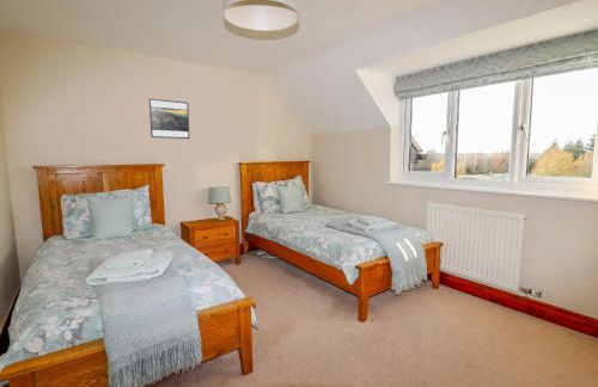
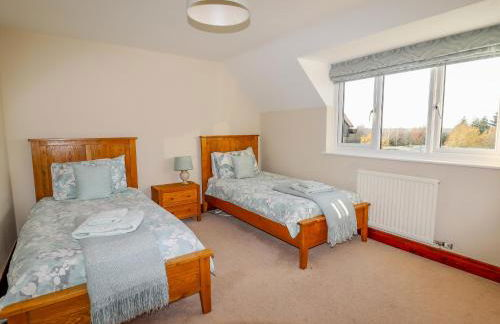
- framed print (170, 119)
